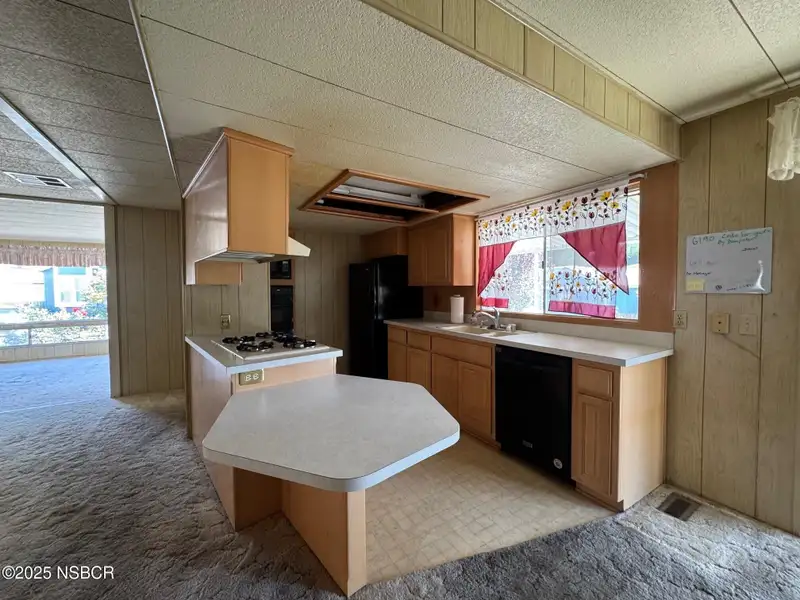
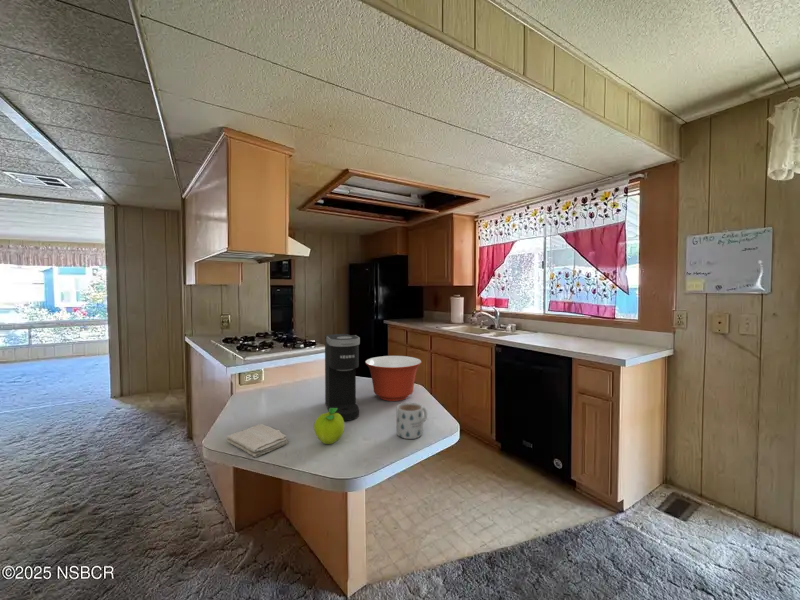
+ mixing bowl (393, 378)
+ mug (413, 419)
+ washcloth (257, 438)
+ coffee maker (341, 372)
+ fruit (329, 426)
